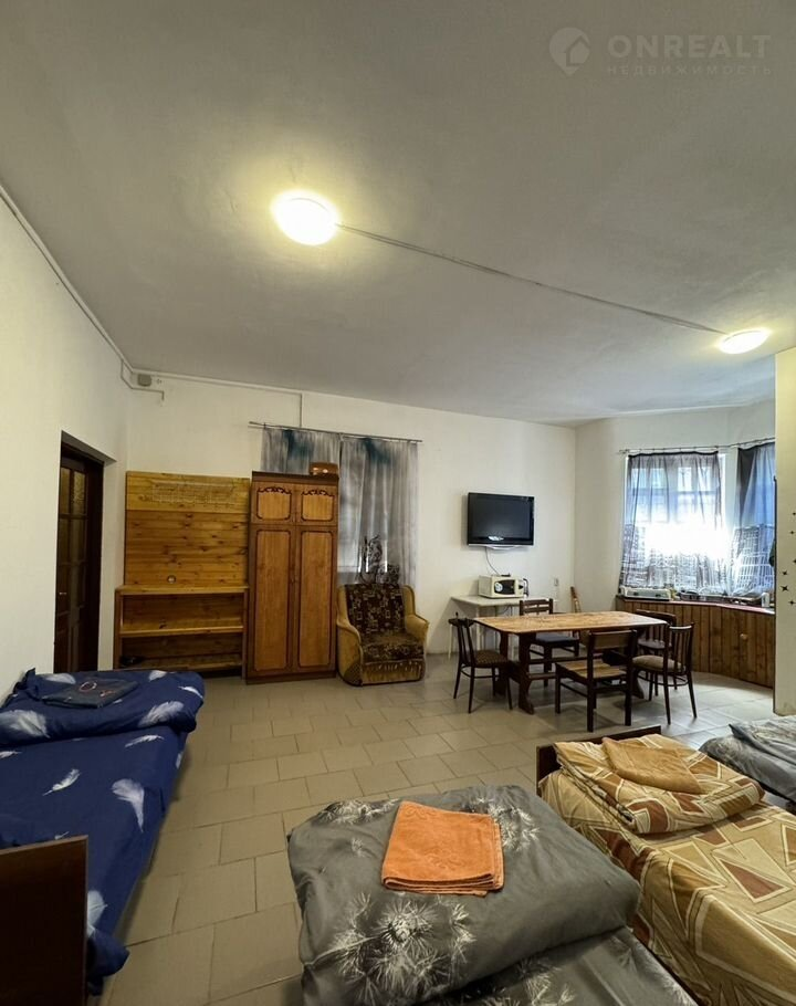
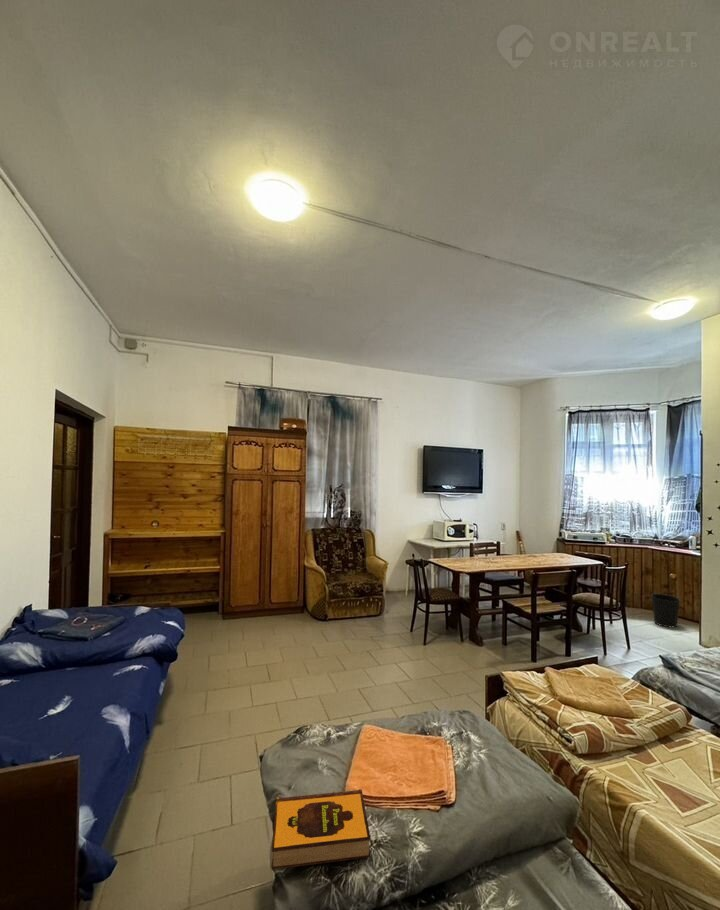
+ wastebasket (665, 610)
+ hardback book (320, 823)
